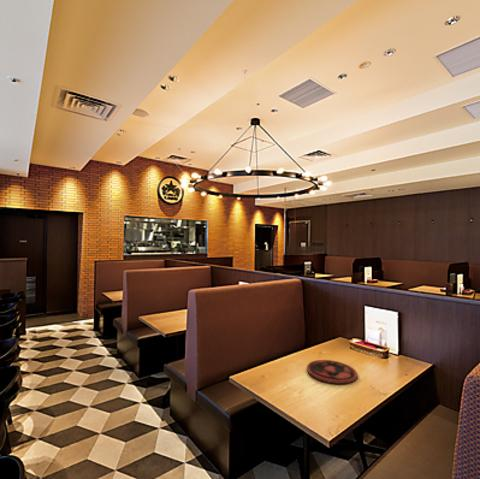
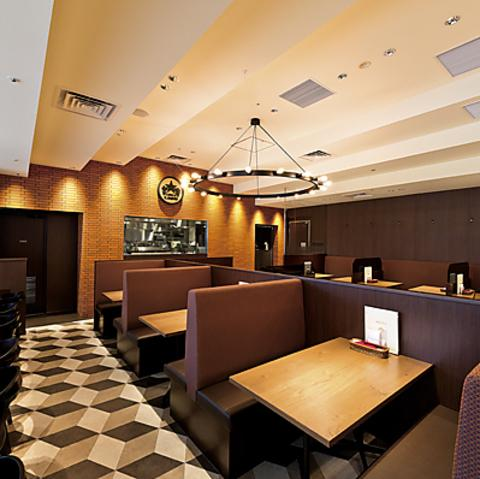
- plate (331, 370)
